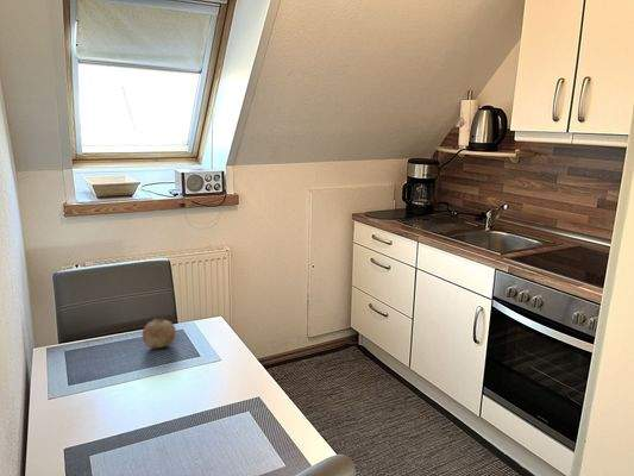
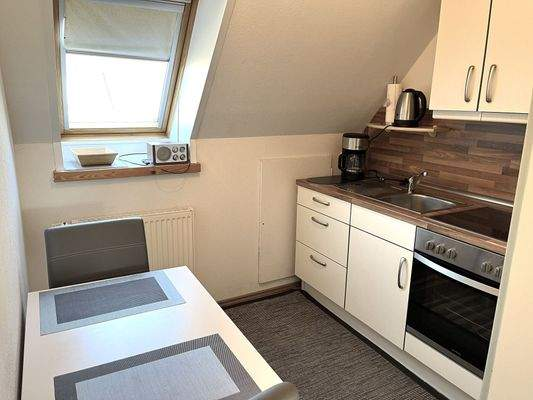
- fruit (158, 332)
